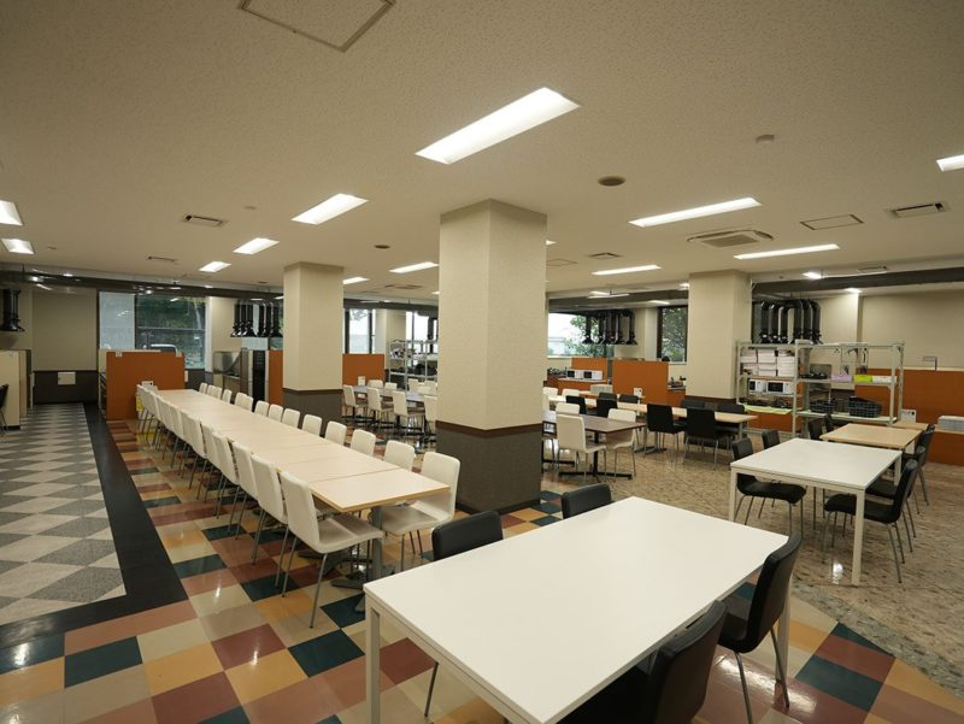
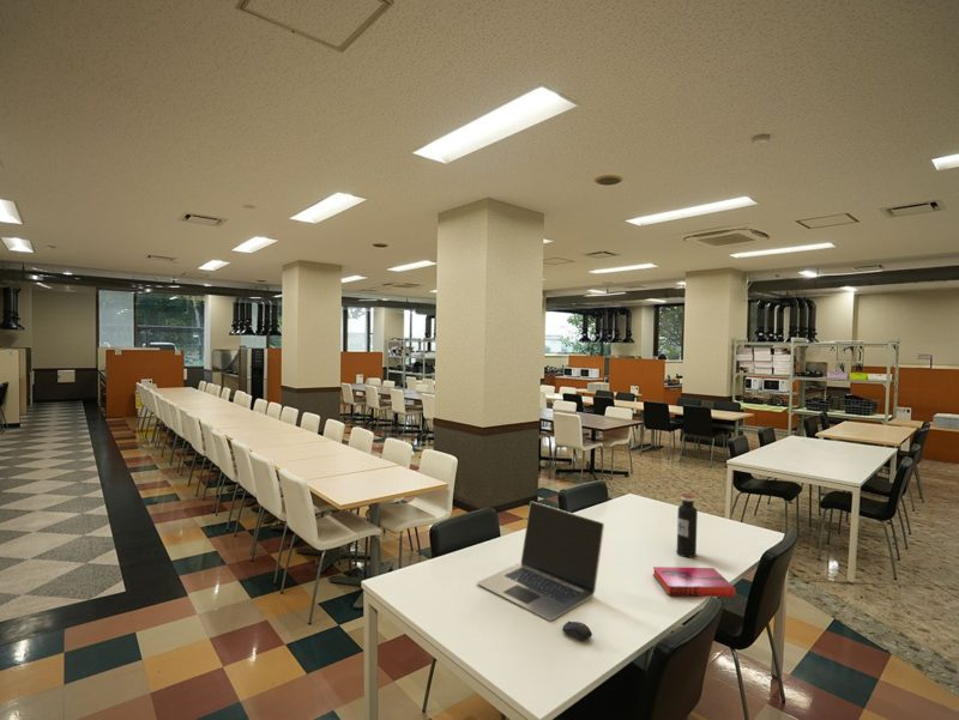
+ water bottle (687, 525)
+ hardback book (692, 581)
+ computer mouse (577, 628)
+ laptop (539, 553)
